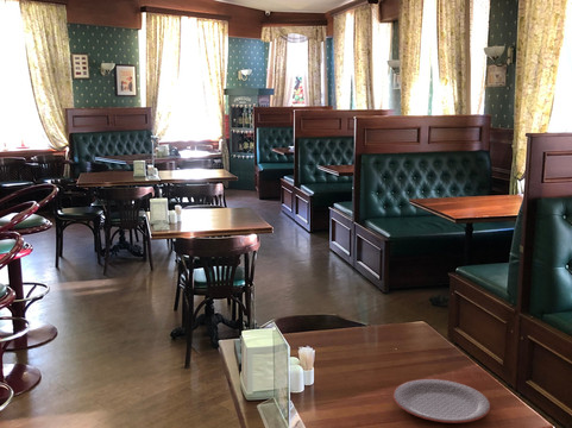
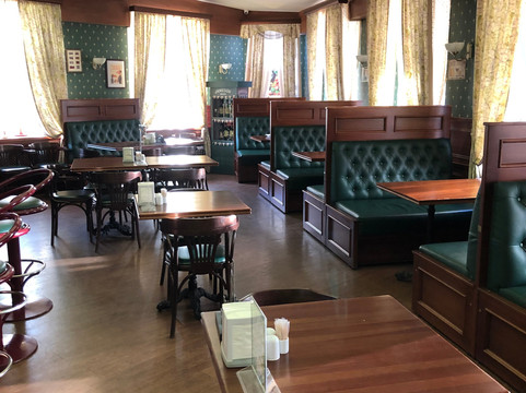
- plate (440, 402)
